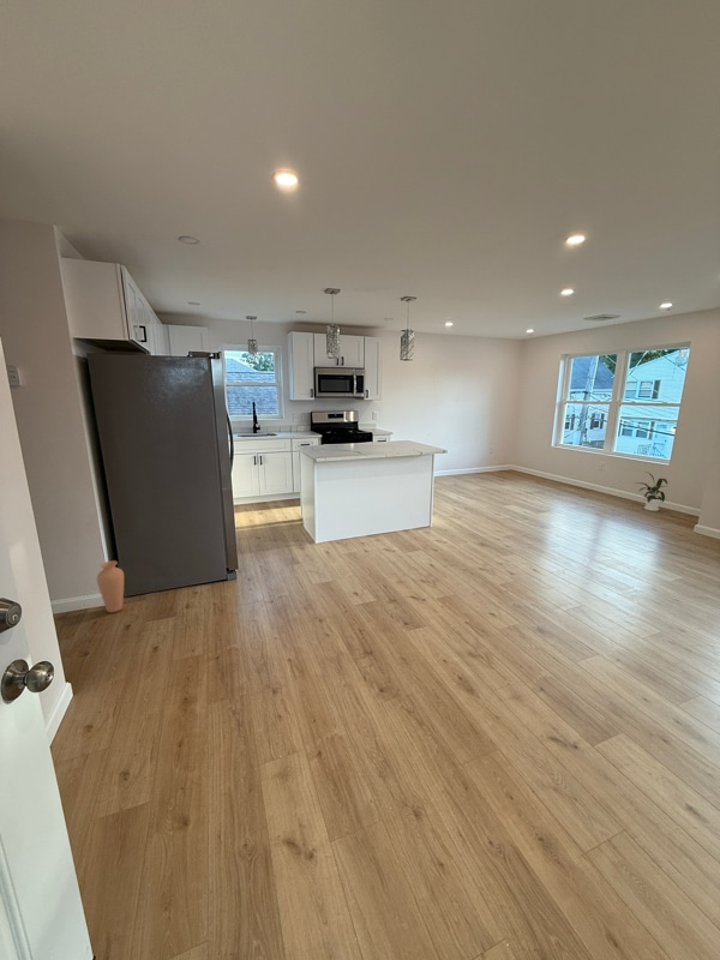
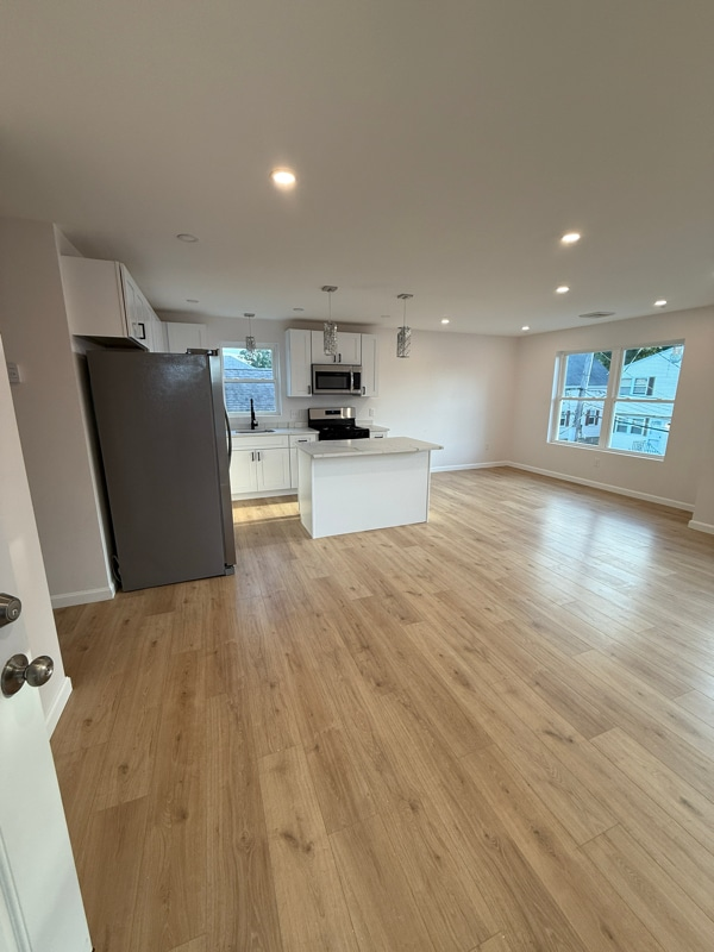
- vase (112, 587)
- house plant (653, 491)
